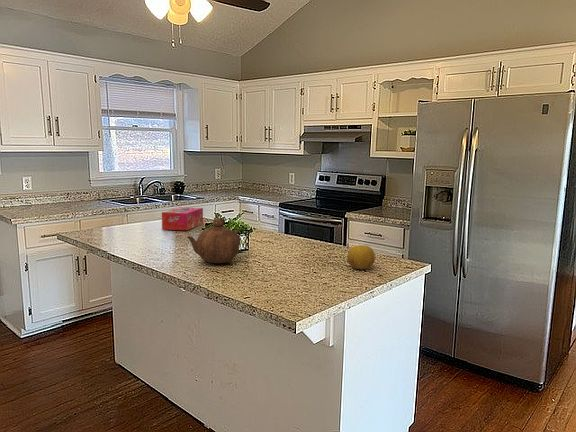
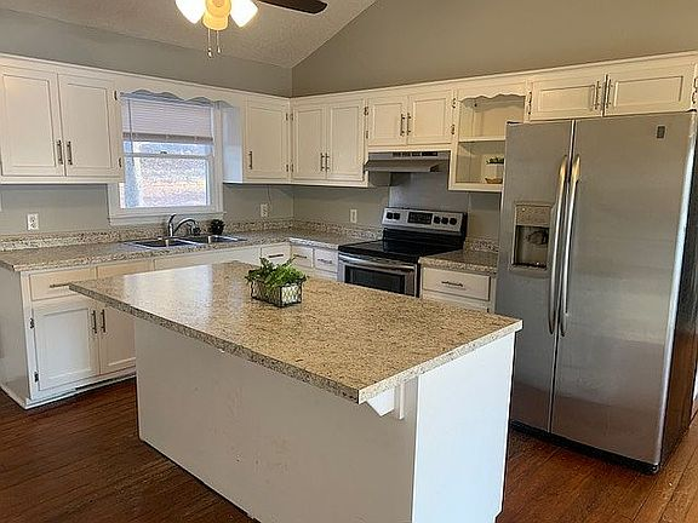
- teapot (215, 240)
- fruit (360, 257)
- tissue box (183, 218)
